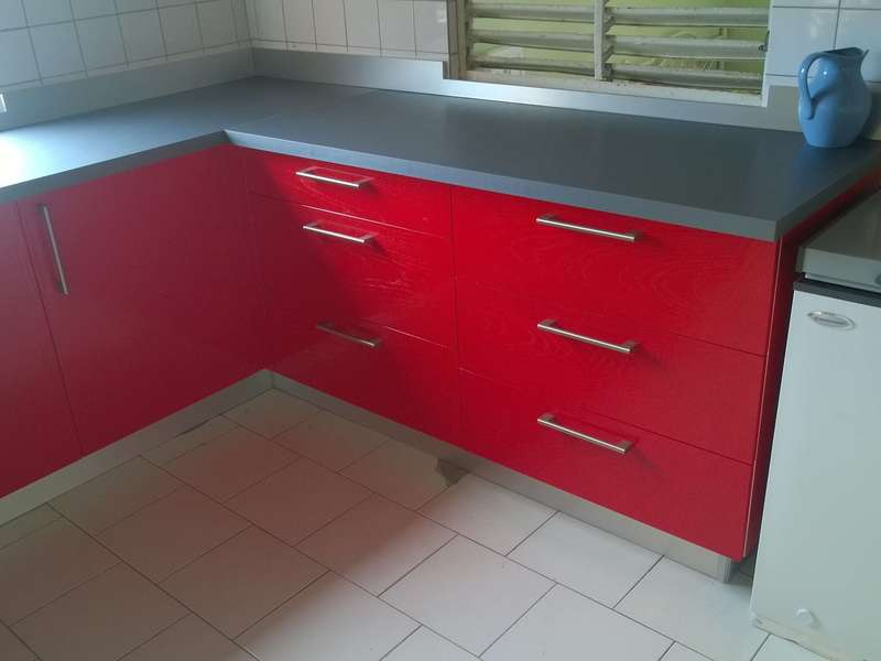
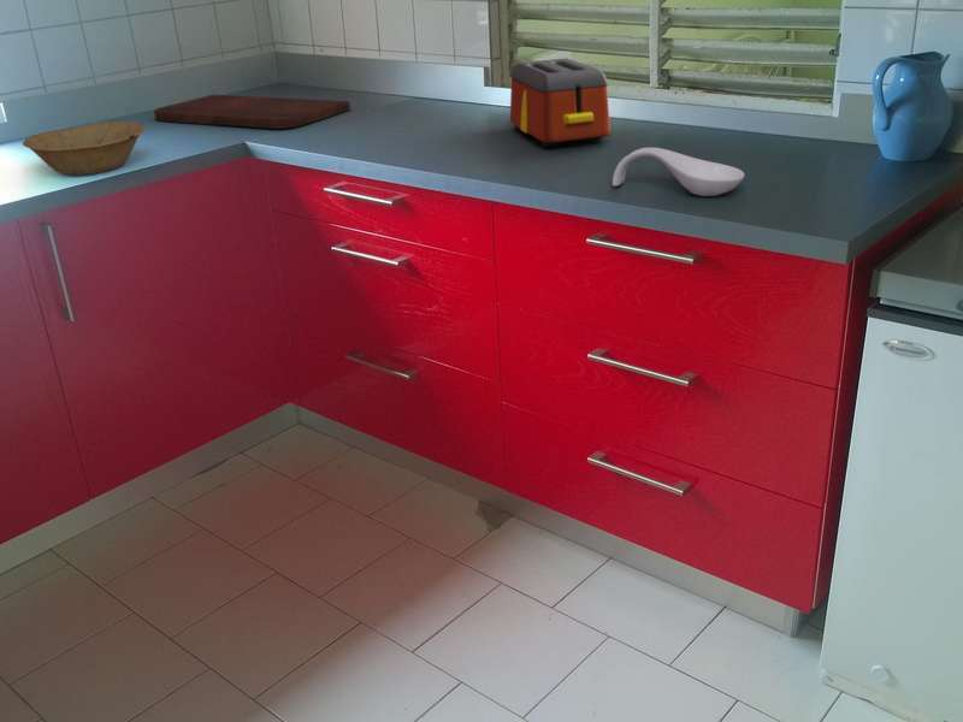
+ cutting board (247, 110)
+ spoon rest (678, 170)
+ bowl (87, 150)
+ toaster (557, 101)
